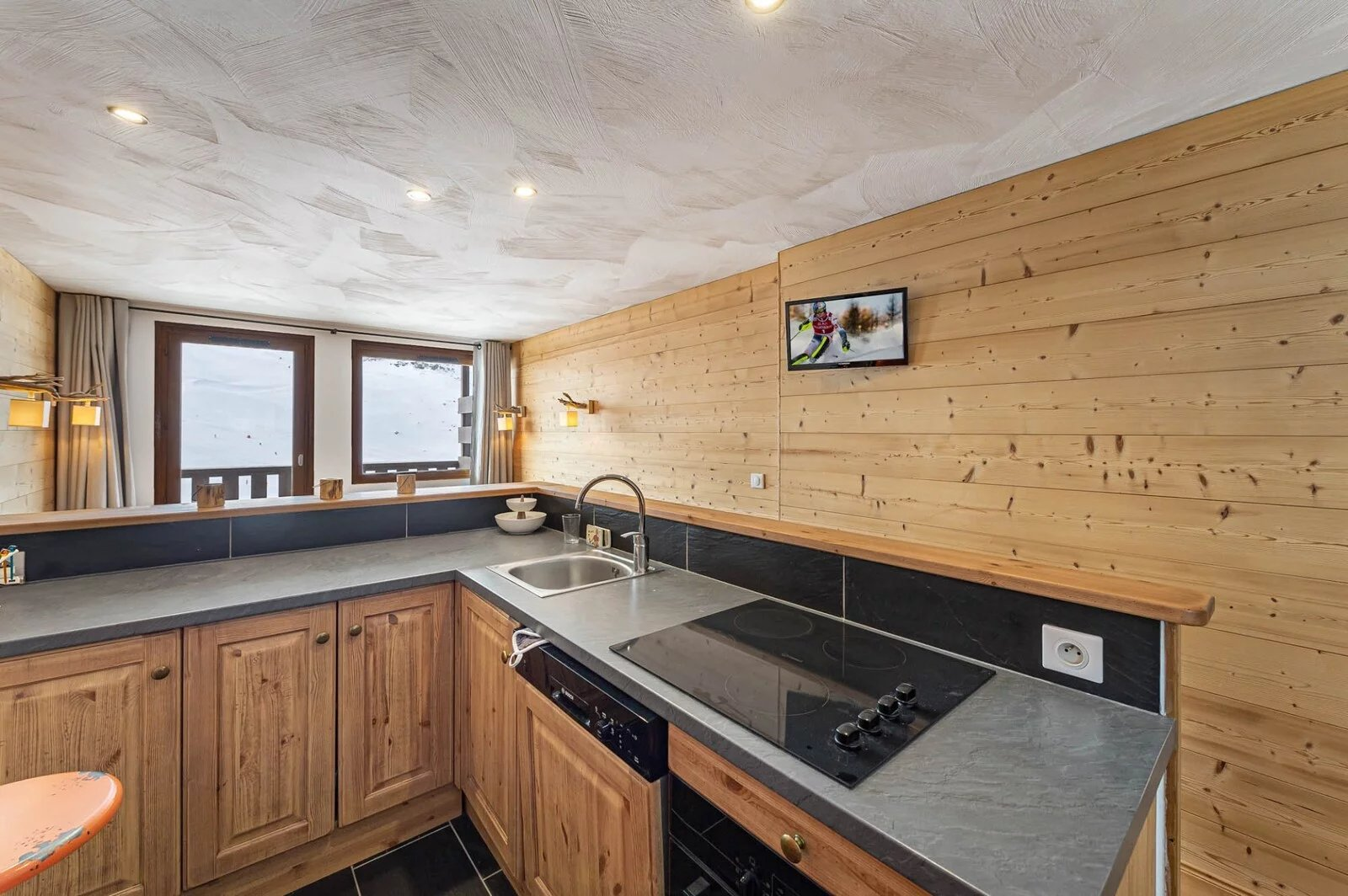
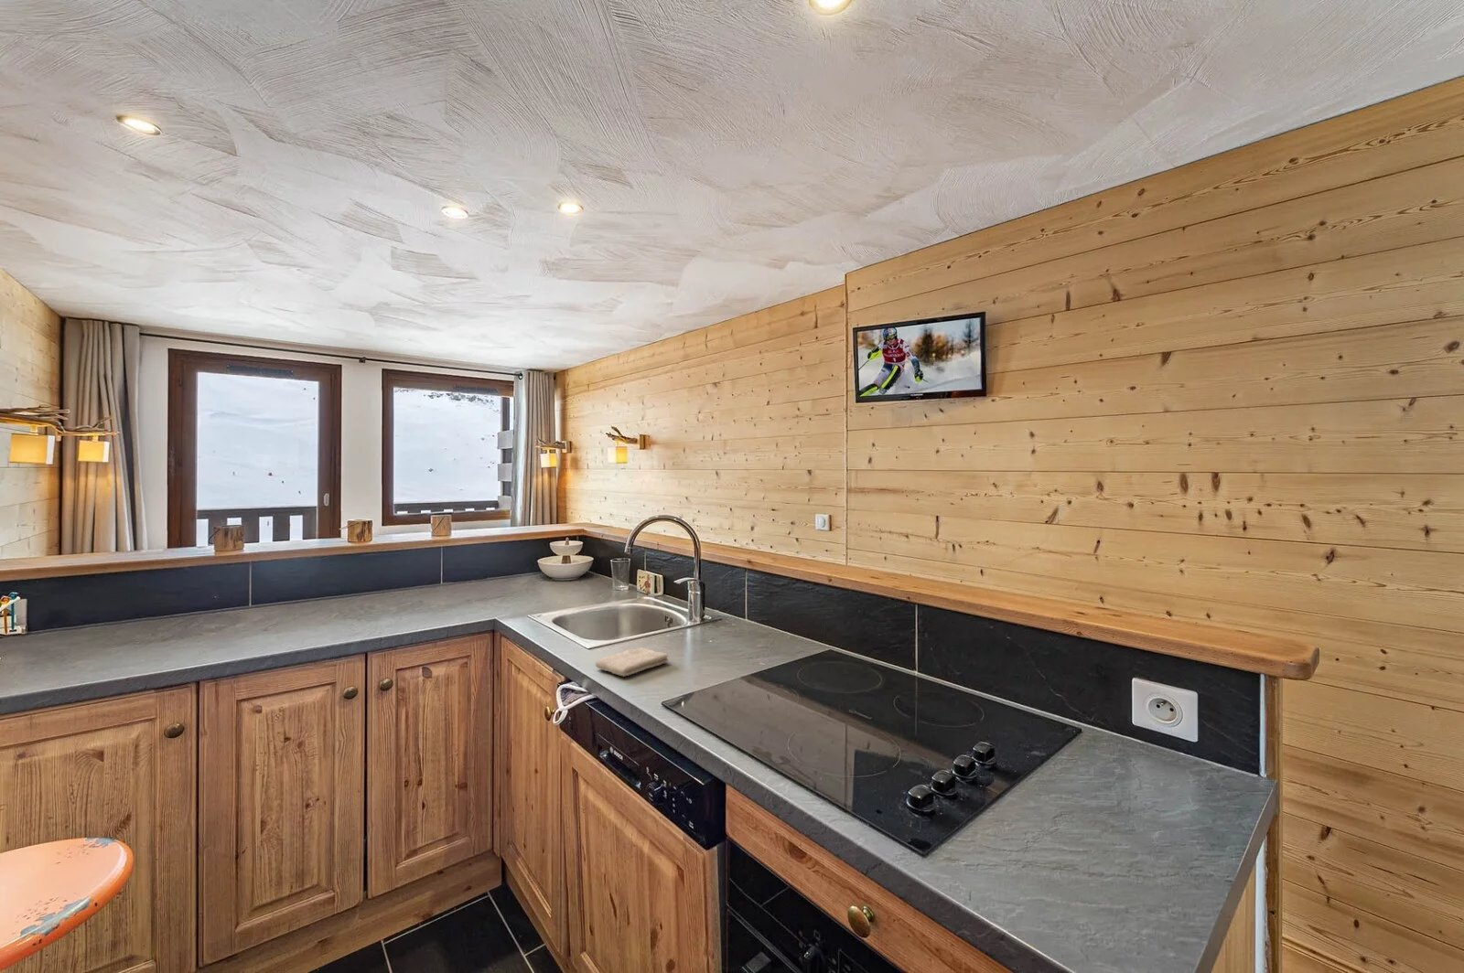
+ washcloth (633, 660)
